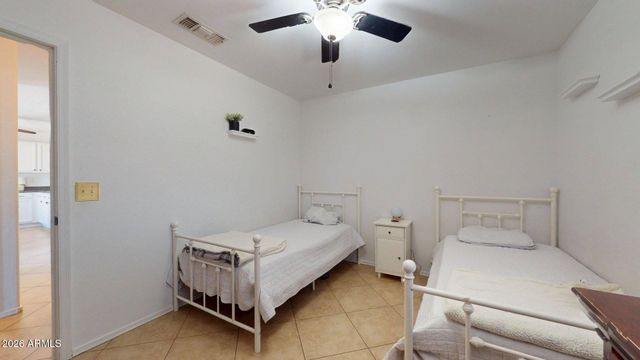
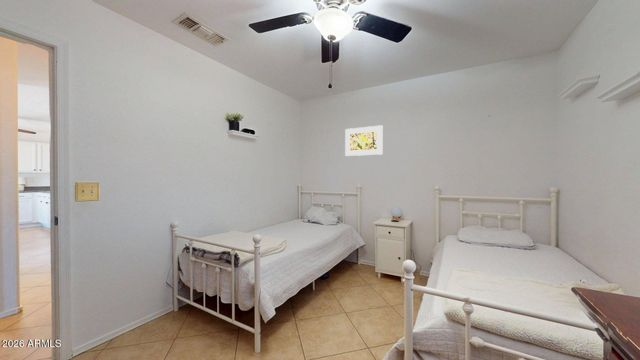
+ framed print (363, 141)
